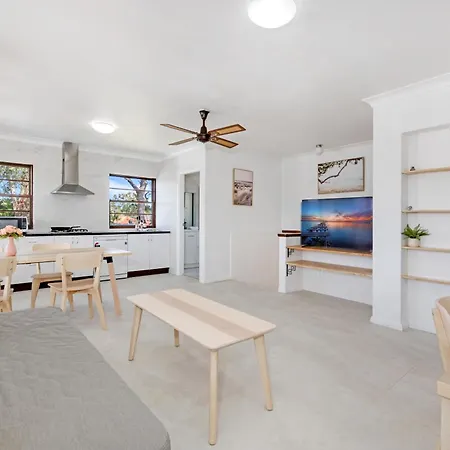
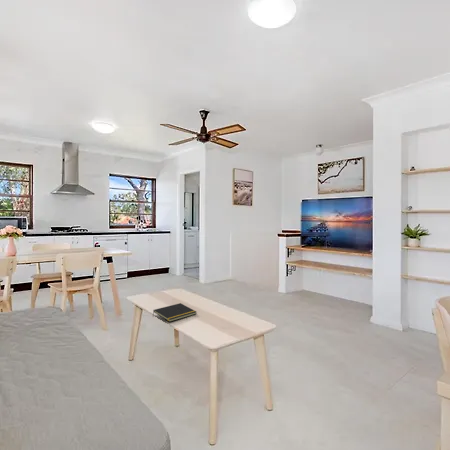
+ notepad (175, 311)
